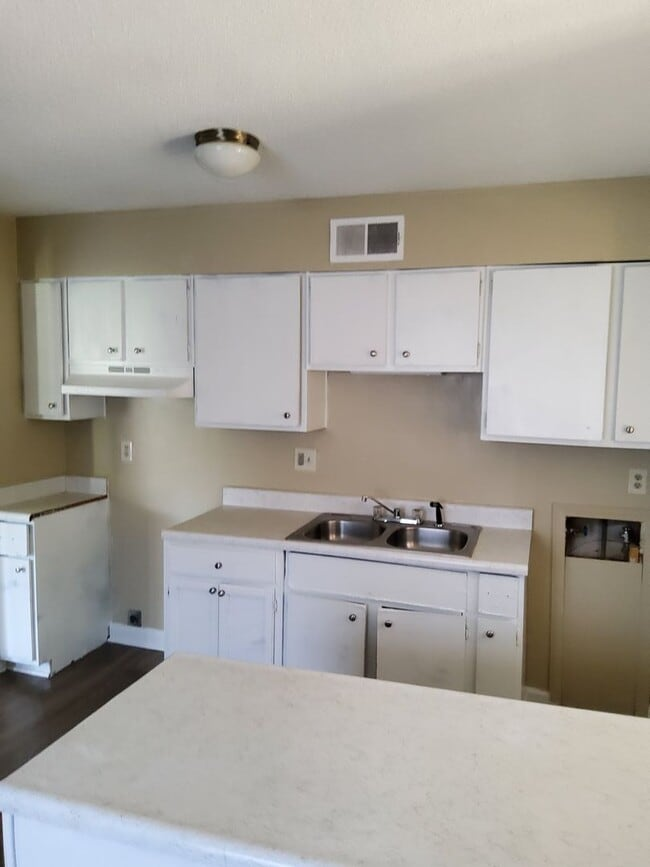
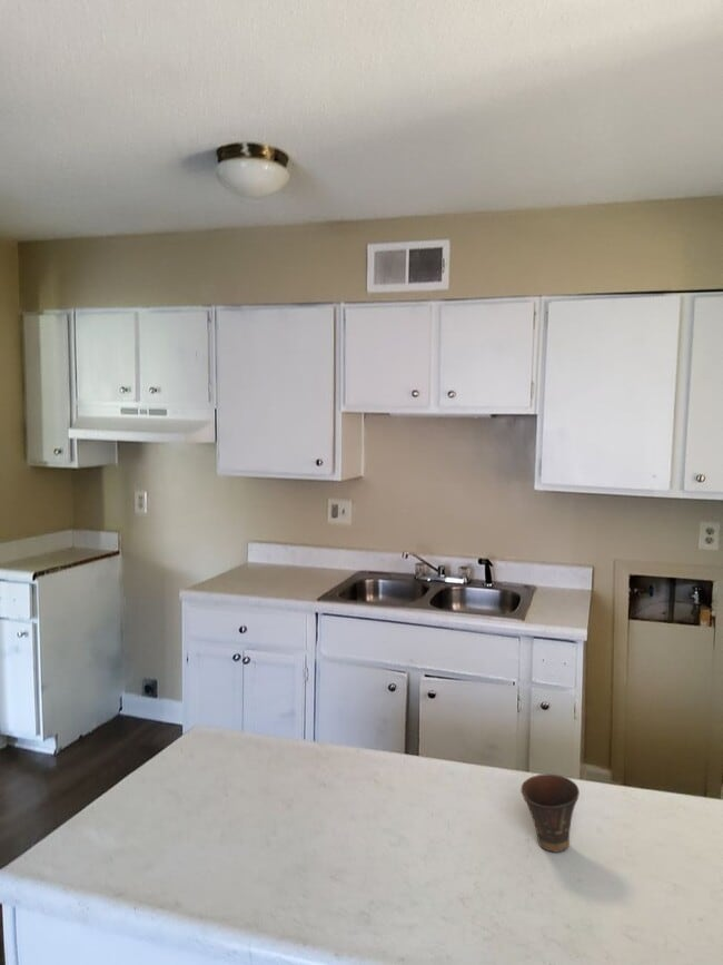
+ cup (548, 816)
